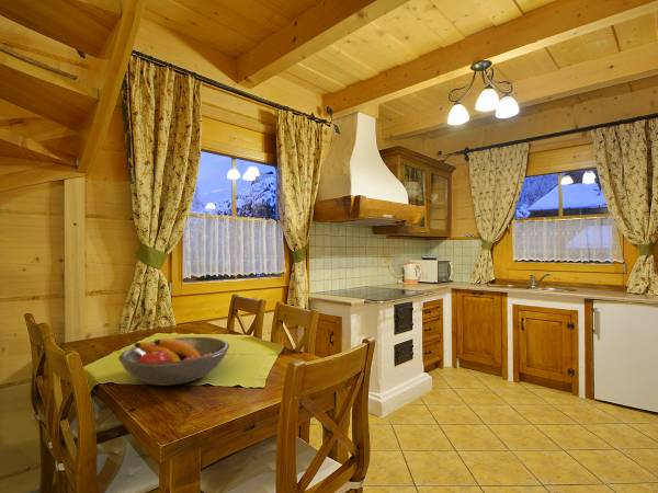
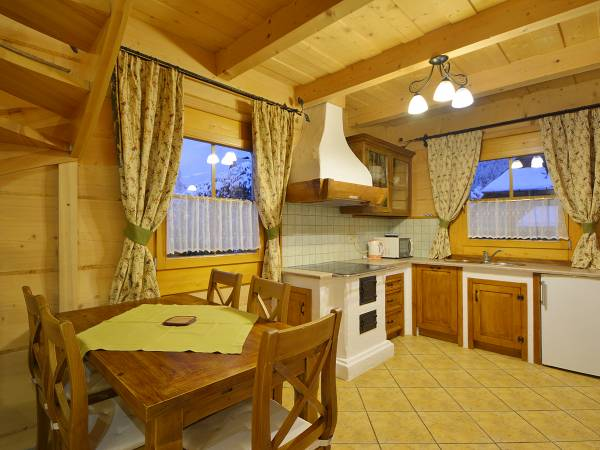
- fruit bowl (177, 359)
